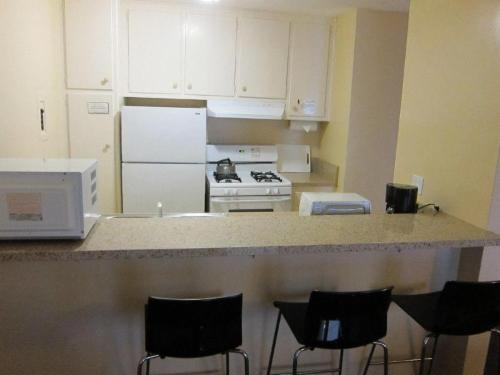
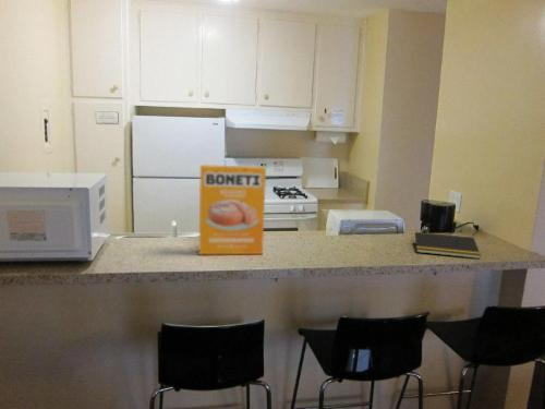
+ notepad (446, 244)
+ cereal box (231, 209)
